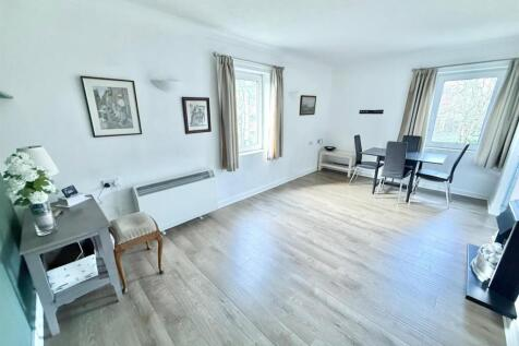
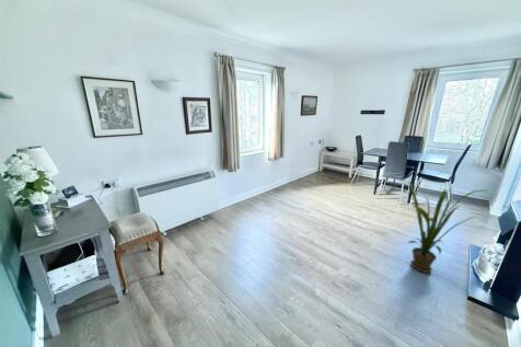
+ house plant (436, 228)
